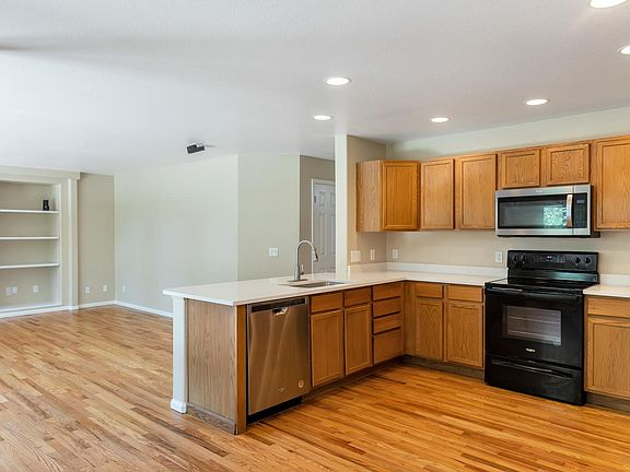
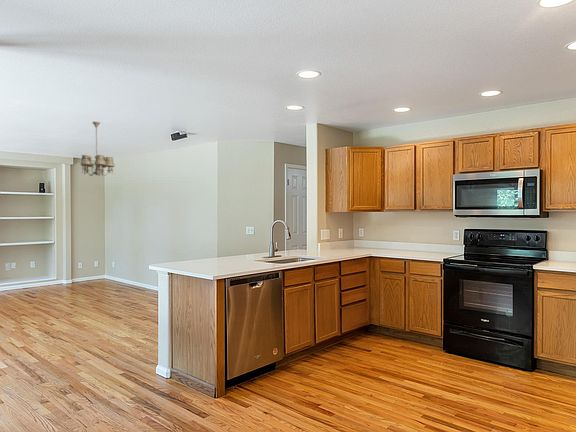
+ chandelier (96, 149)
